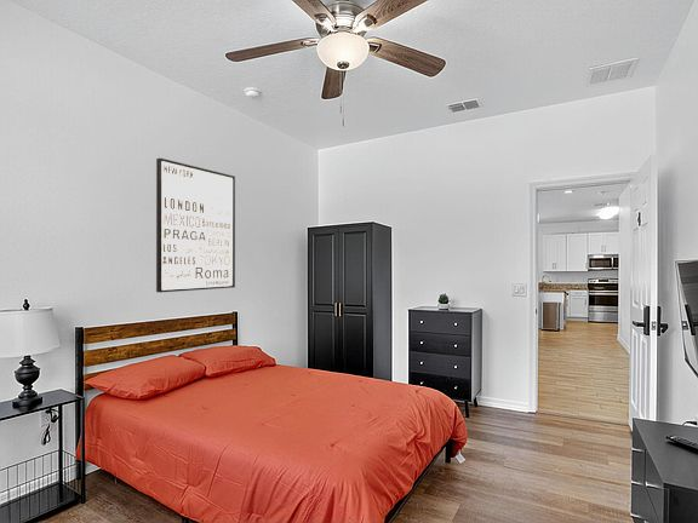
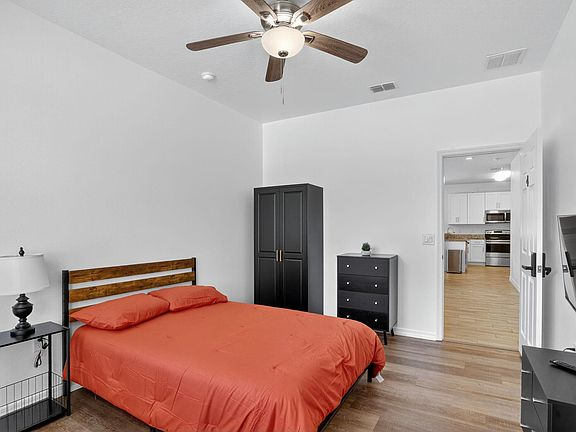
- wall art (199, 229)
